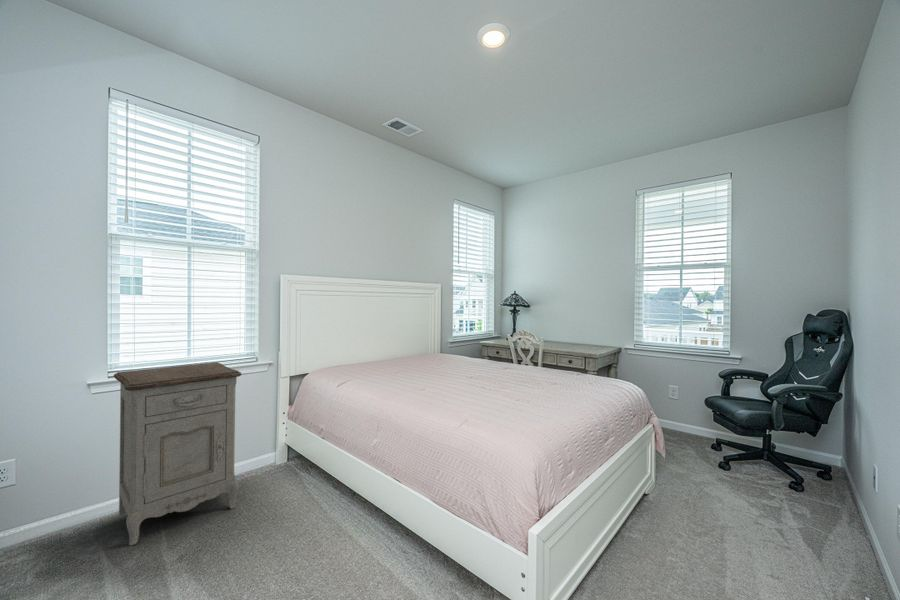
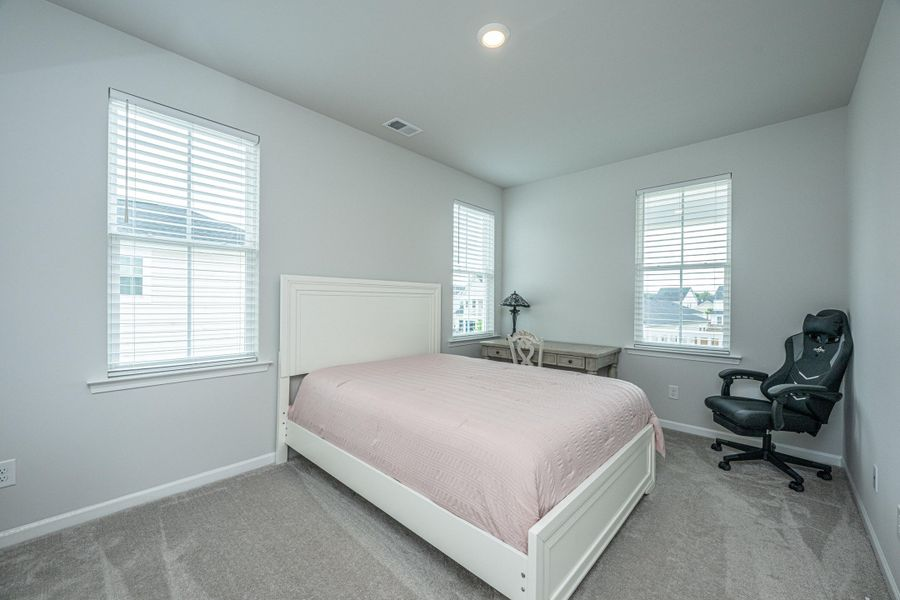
- nightstand (180, 443)
